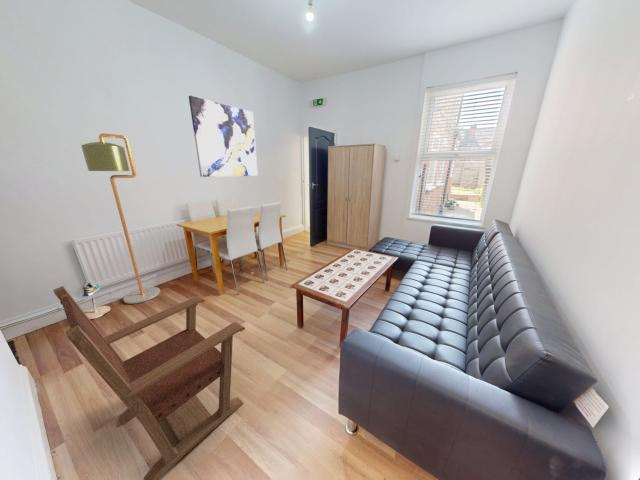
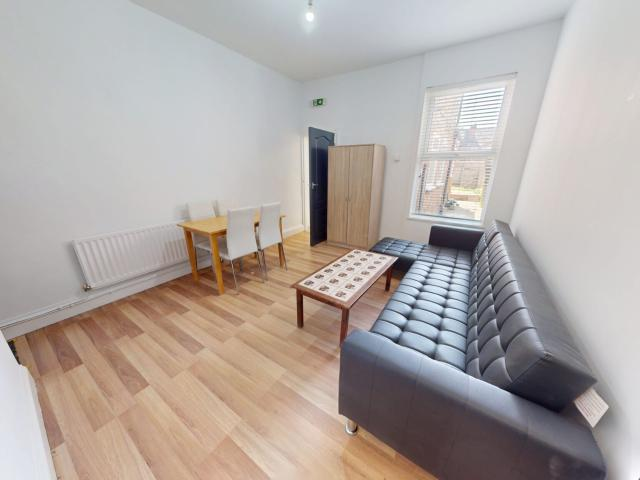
- wall art (228, 142)
- armchair (171, 352)
- floor lamp (125, 223)
- shoe (92, 298)
